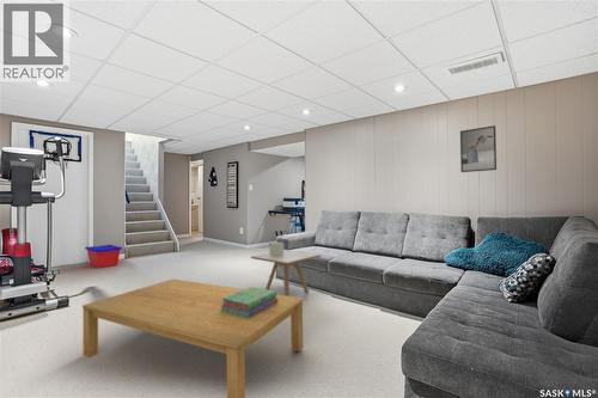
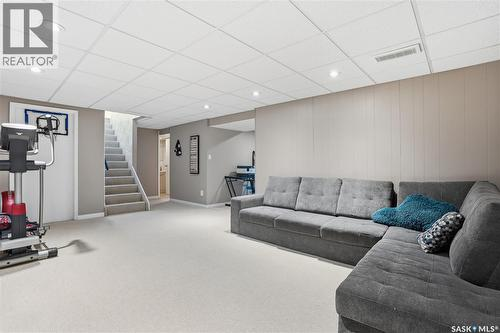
- coffee table (195, 326)
- stack of books (250, 300)
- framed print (477, 149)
- storage bin (103, 256)
- table lamp (279, 237)
- side table (286, 274)
